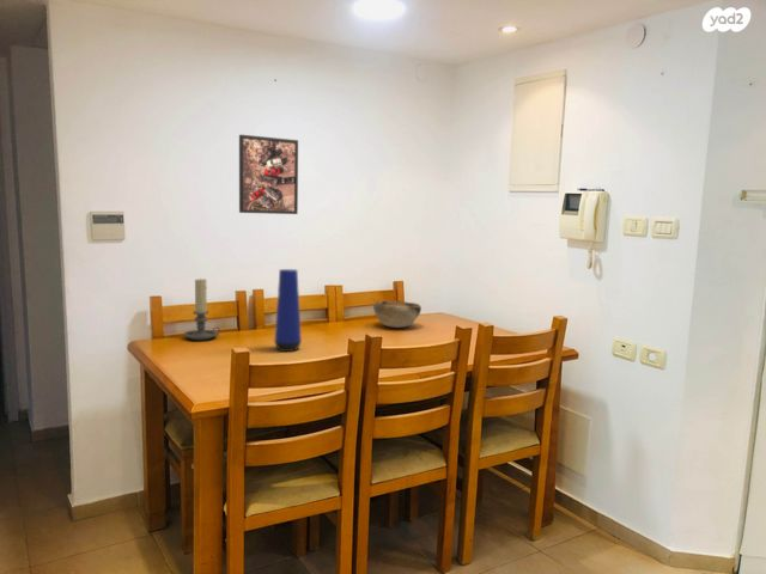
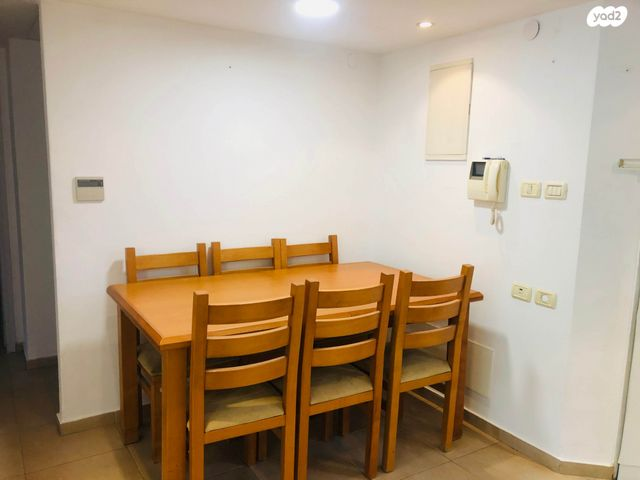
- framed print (268, 176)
- vase (287, 310)
- candle holder (203, 307)
- decorative bowl (396, 315)
